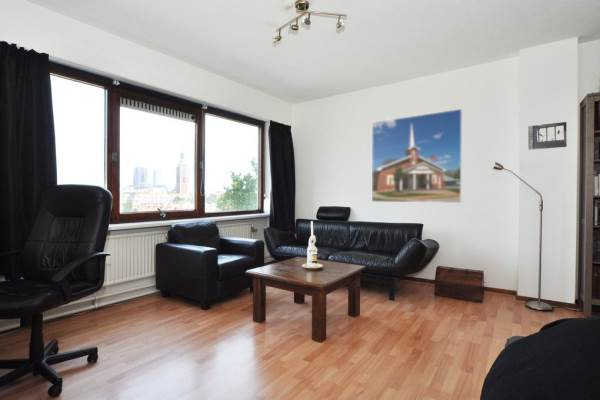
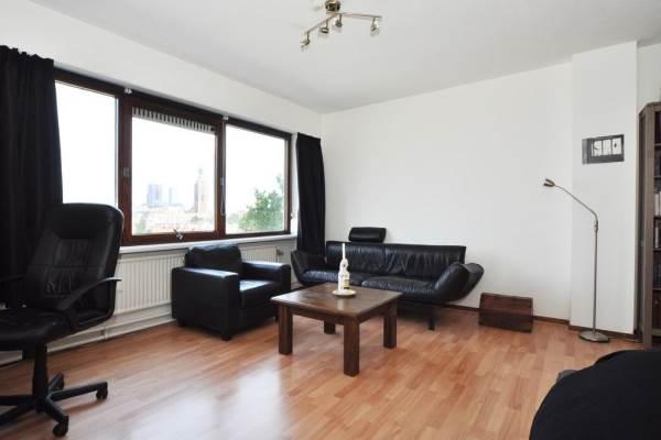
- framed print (413, 159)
